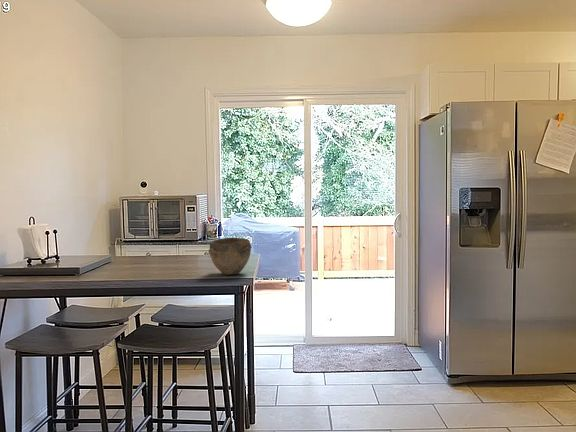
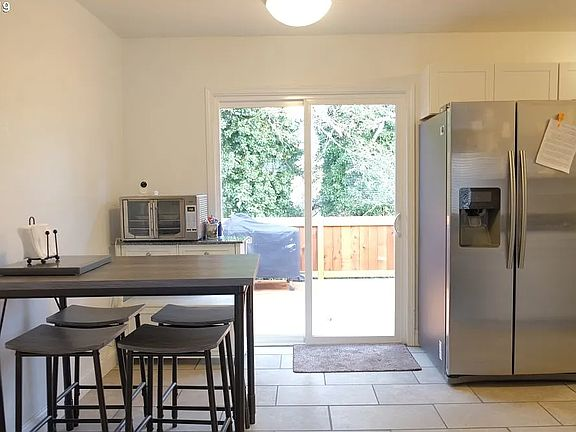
- bowl (230, 256)
